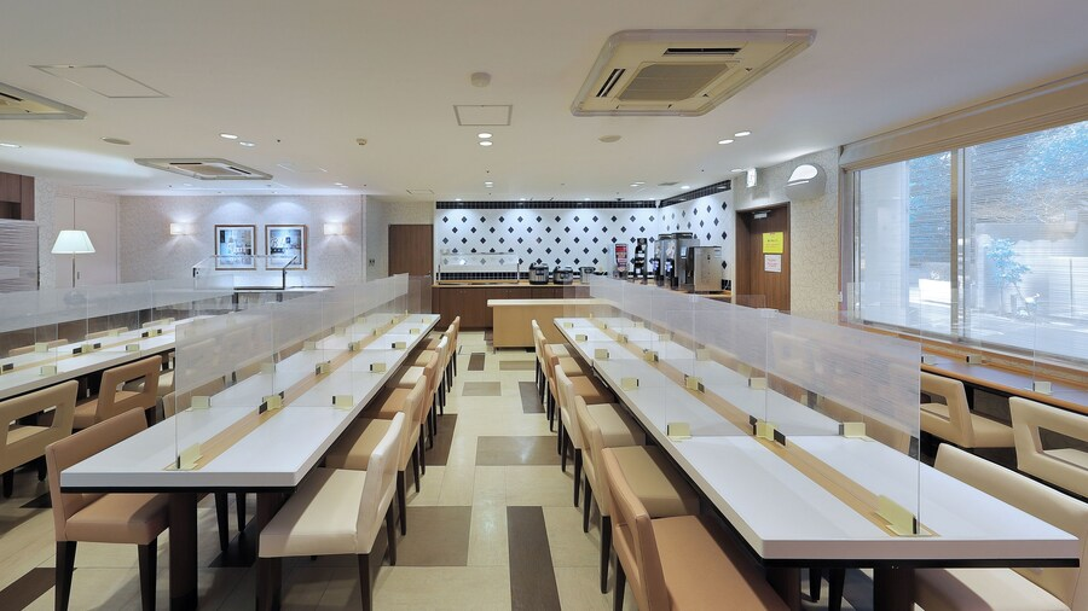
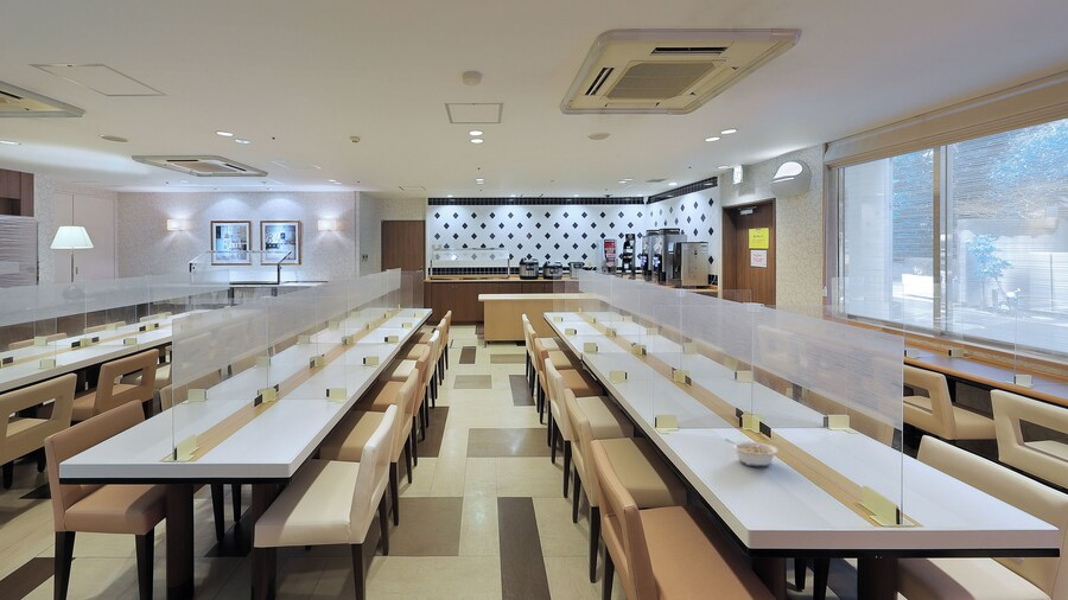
+ legume (752, 453)
